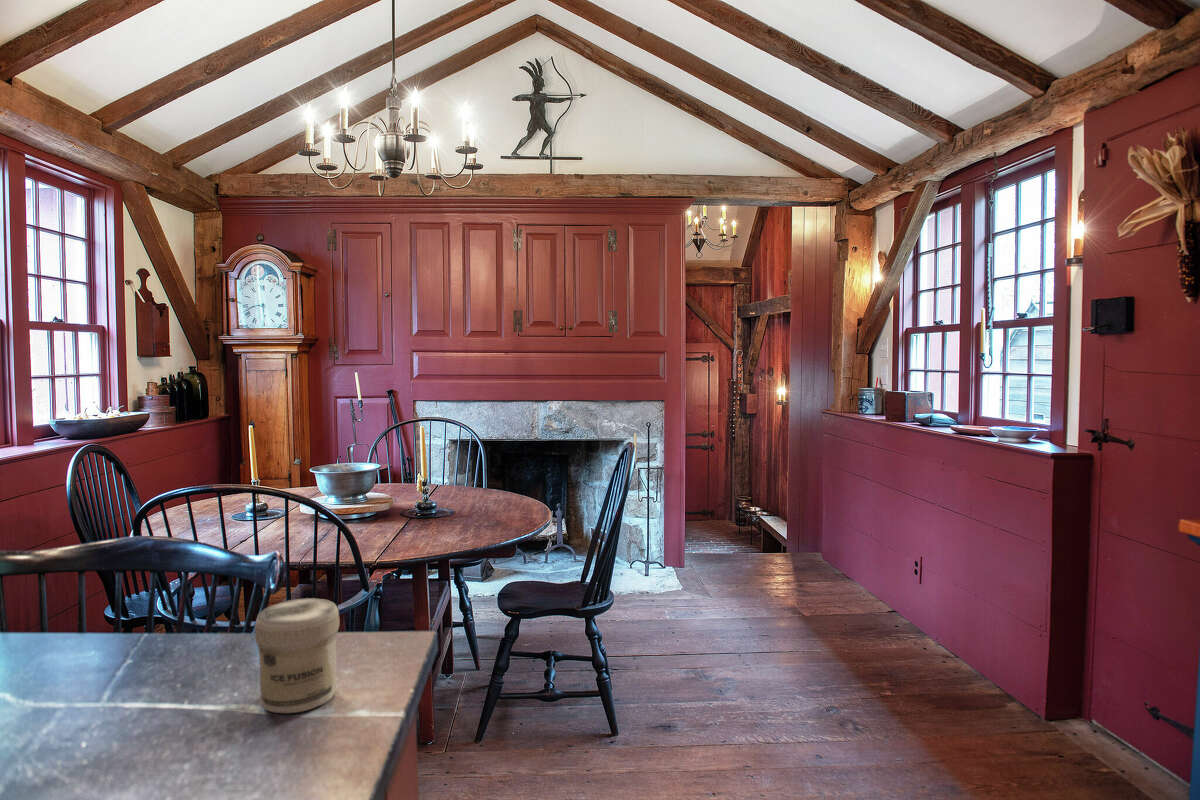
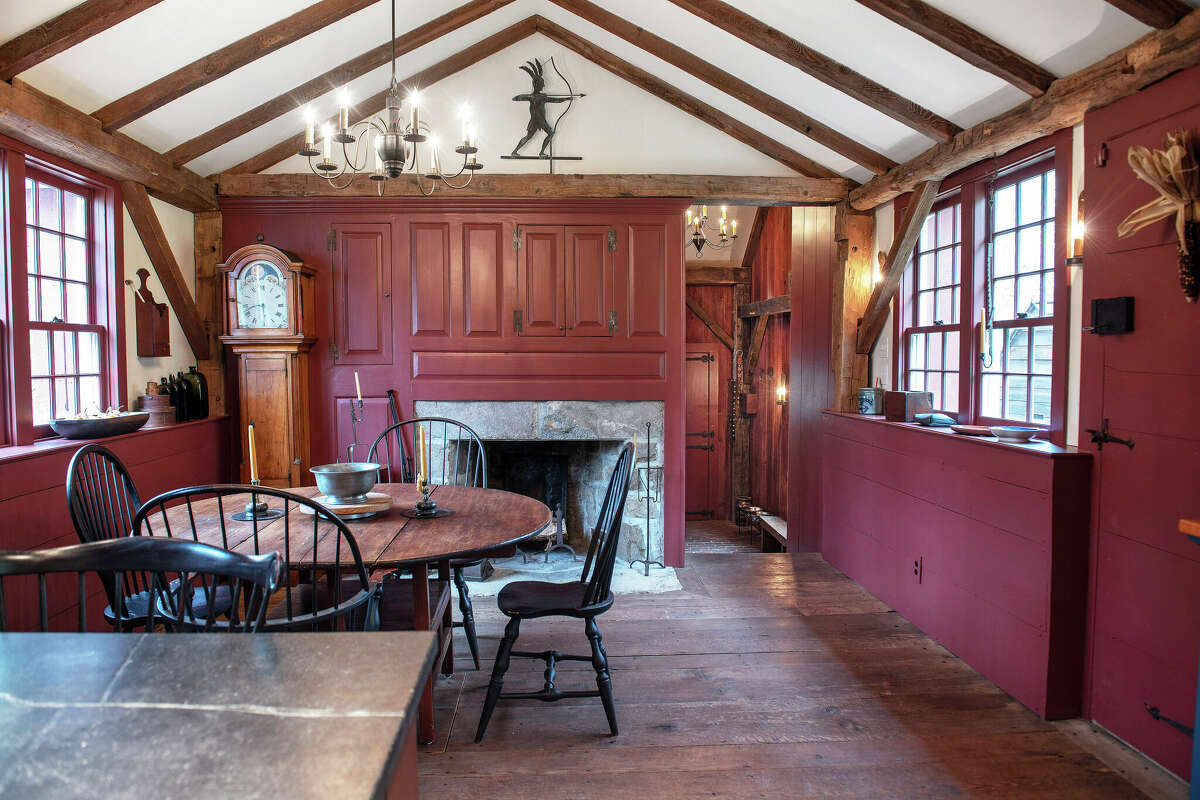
- jar (298, 653)
